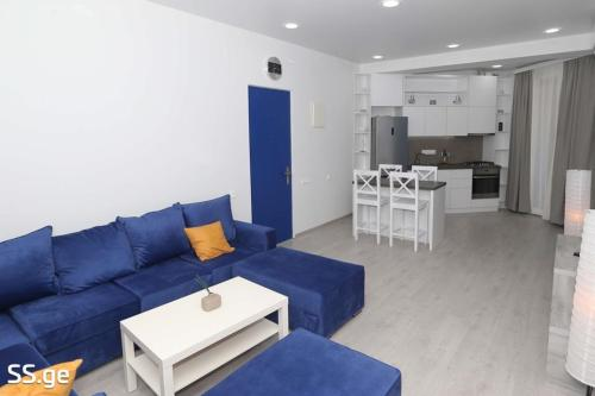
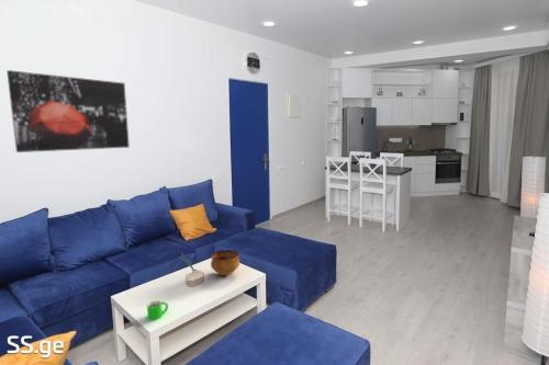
+ bowl (225, 264)
+ mug (158, 309)
+ wall art (76, 114)
